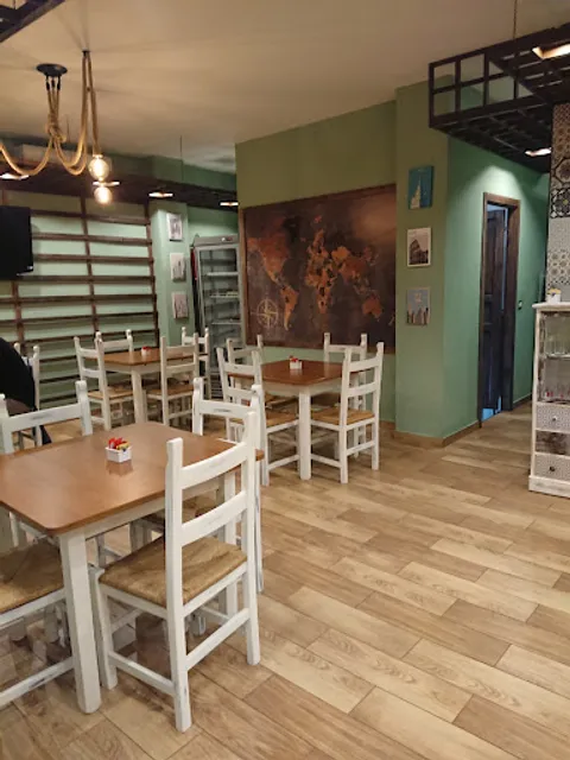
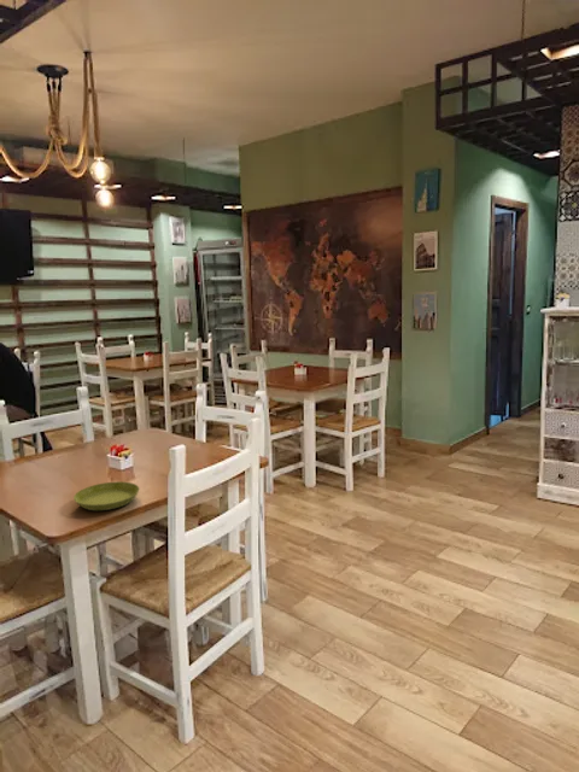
+ saucer (107, 496)
